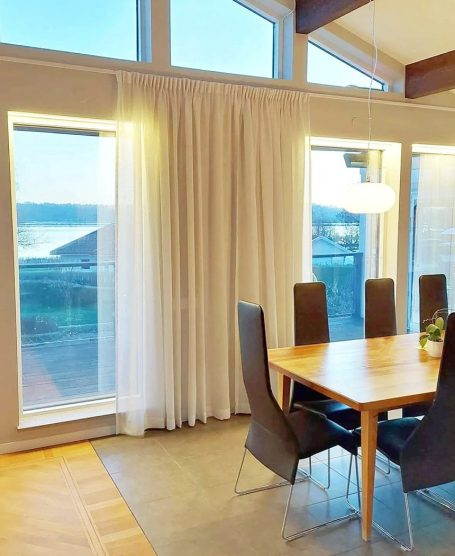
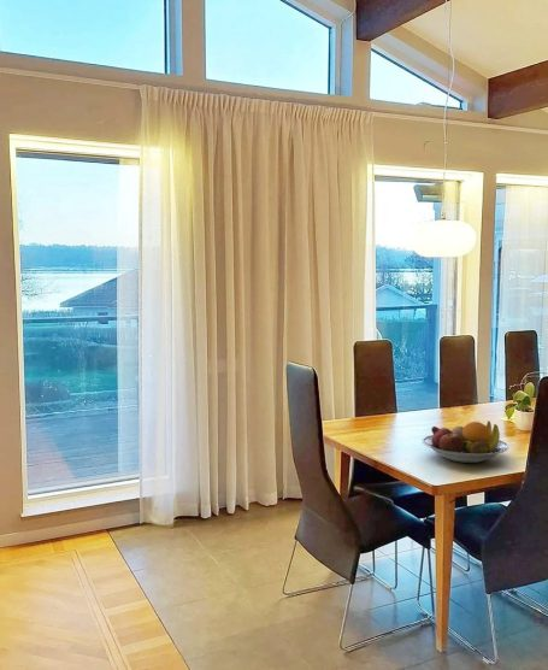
+ fruit bowl (464, 439)
